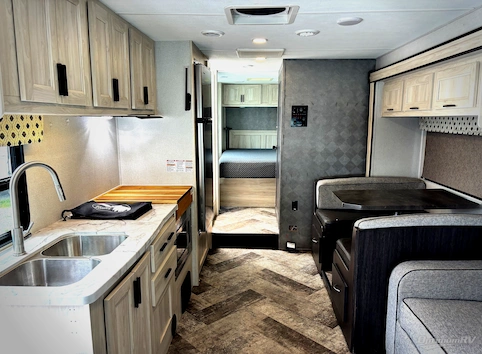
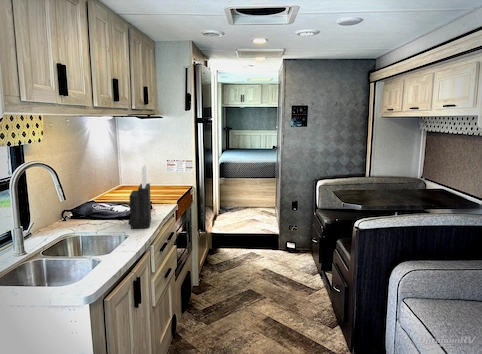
+ knife block (138, 195)
